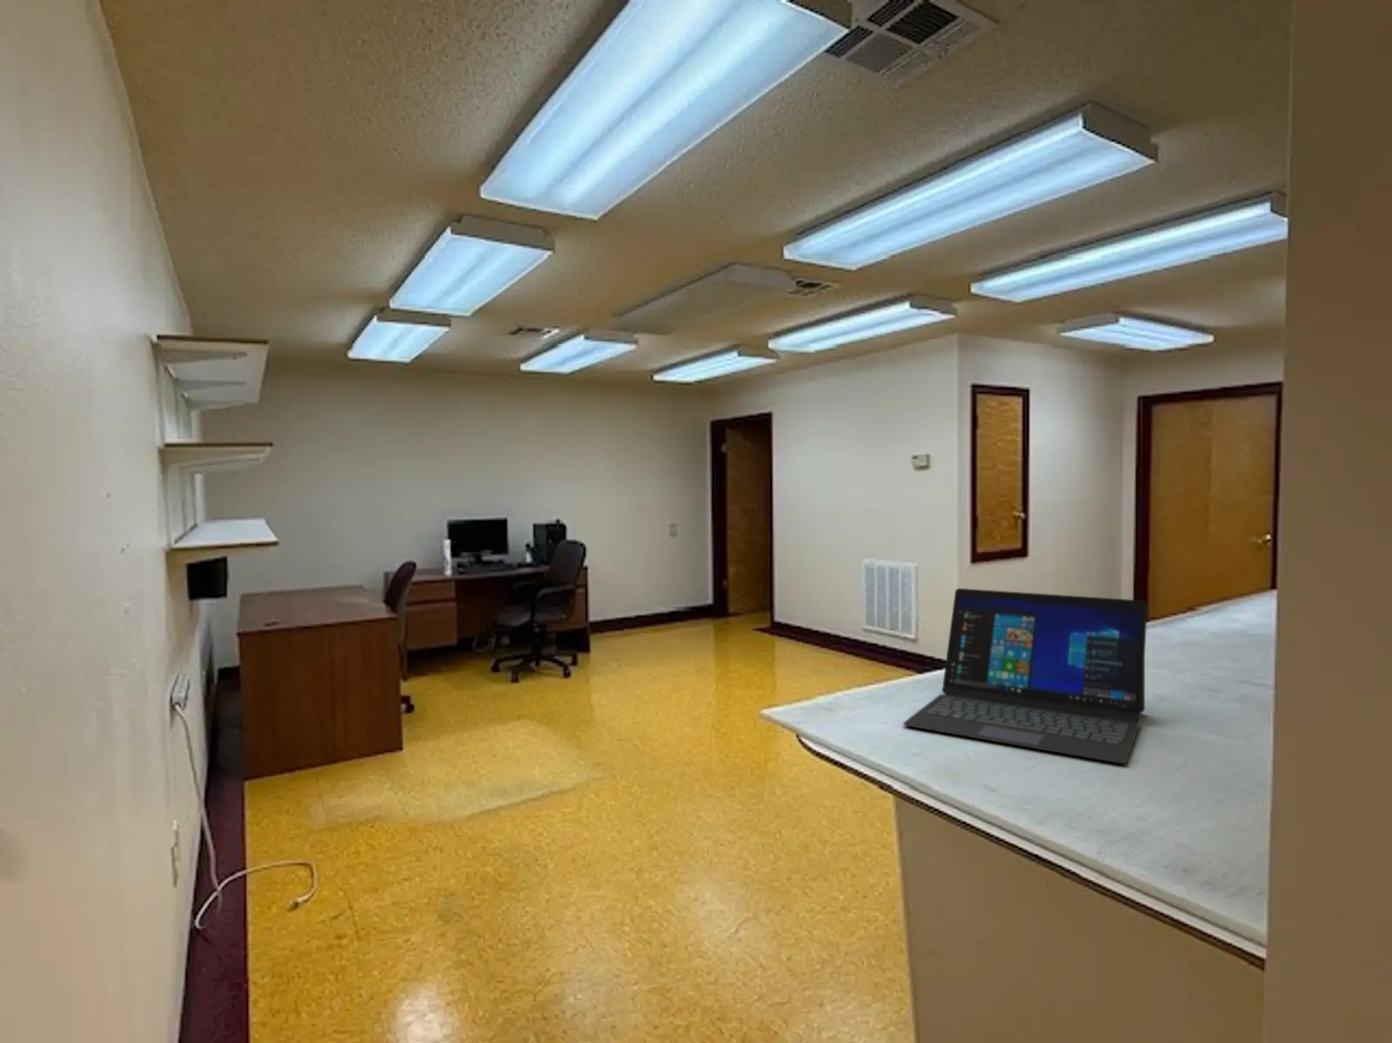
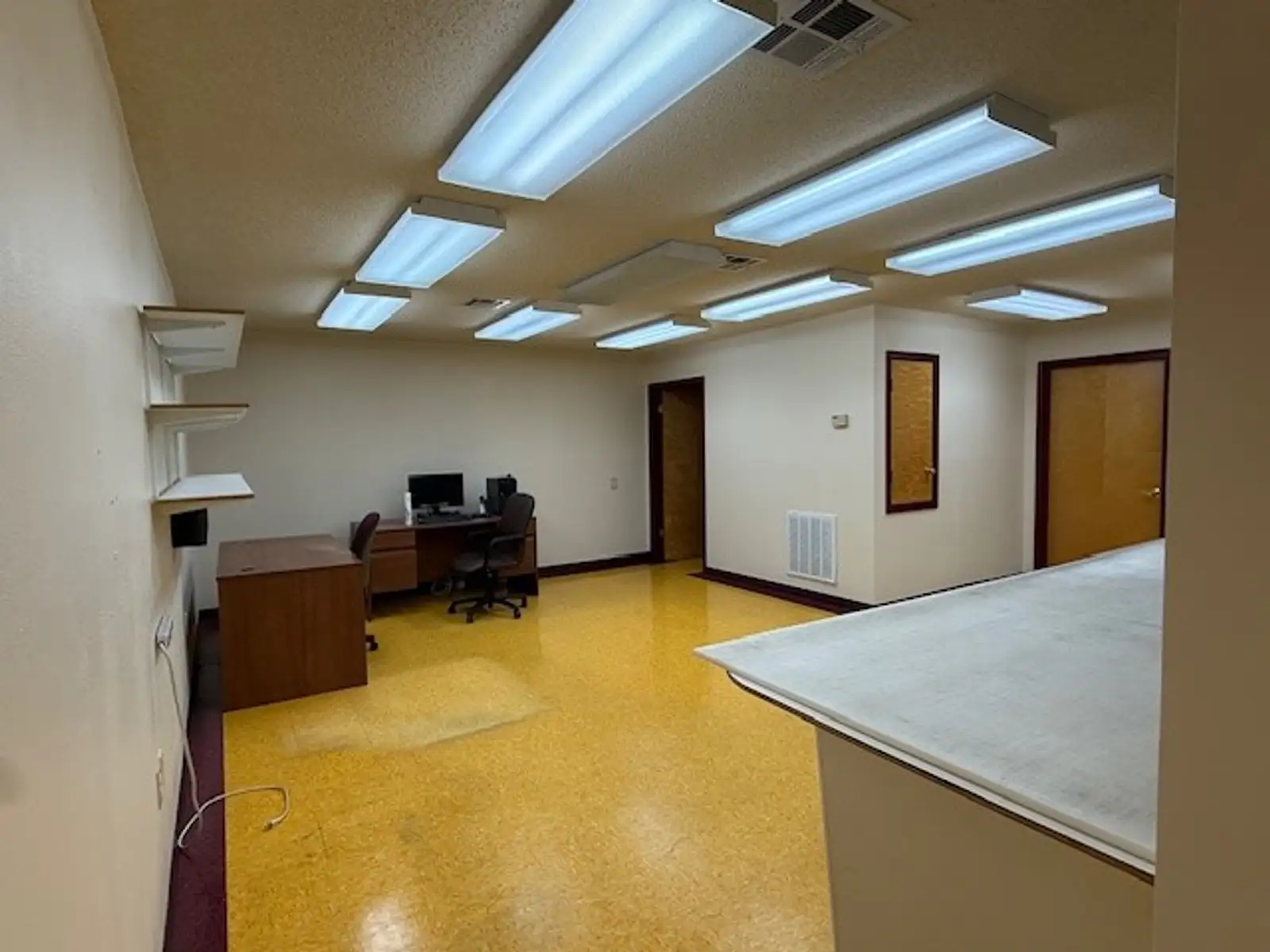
- laptop (1027, 662)
